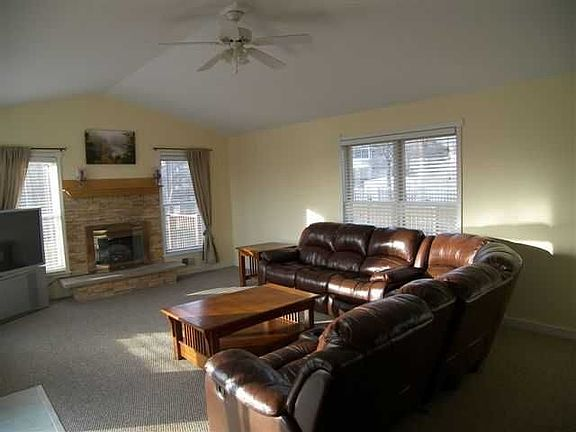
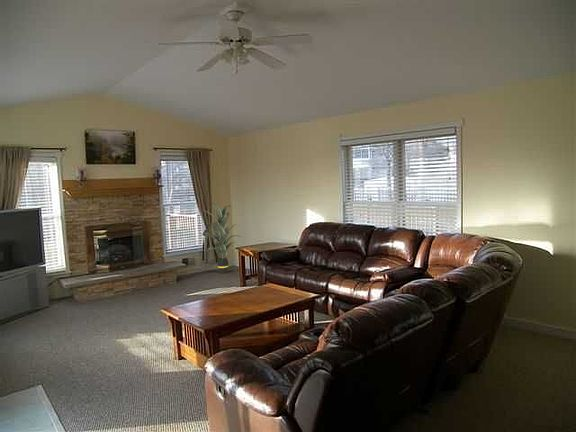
+ indoor plant (218, 237)
